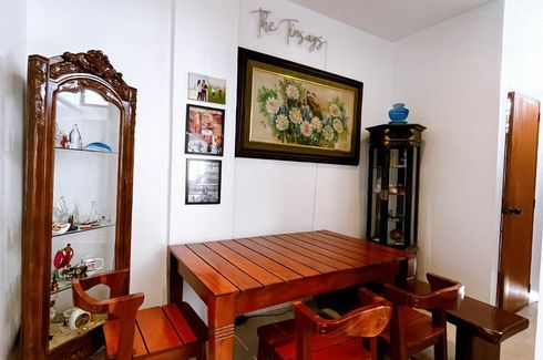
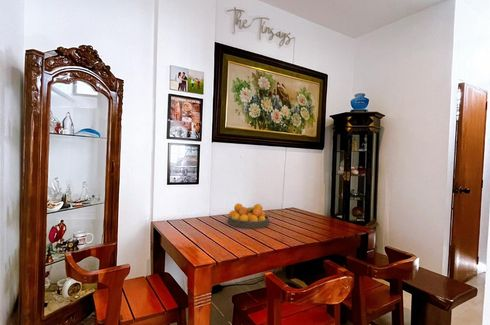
+ fruit bowl (248, 213)
